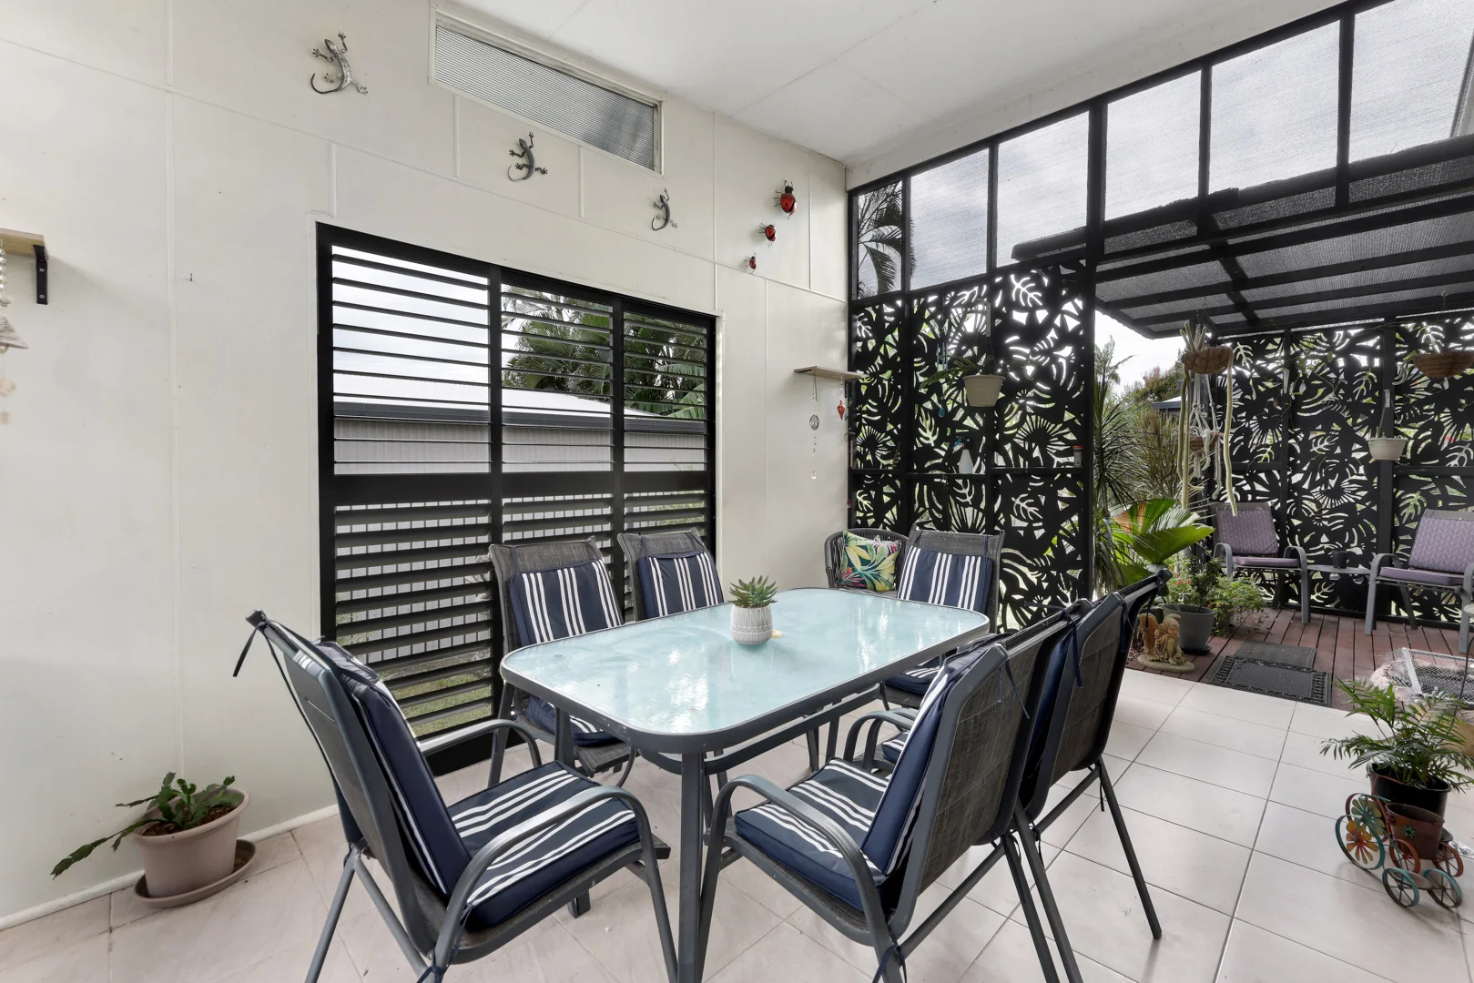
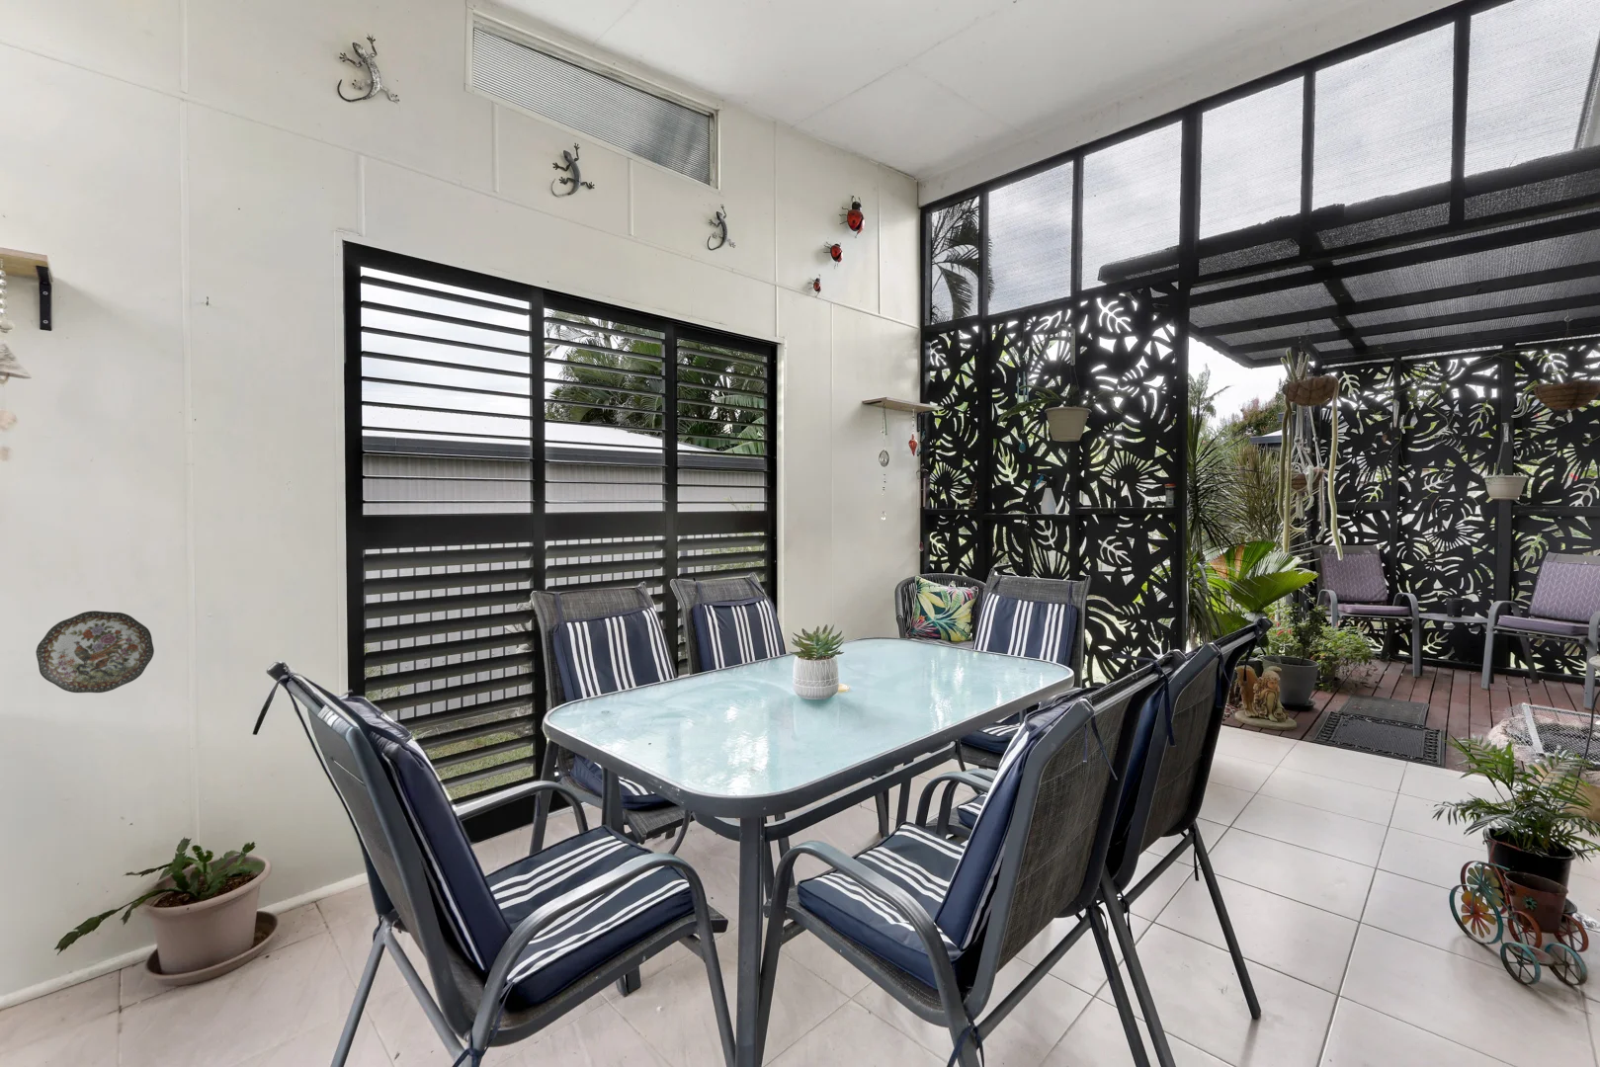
+ decorative plate (97, 651)
